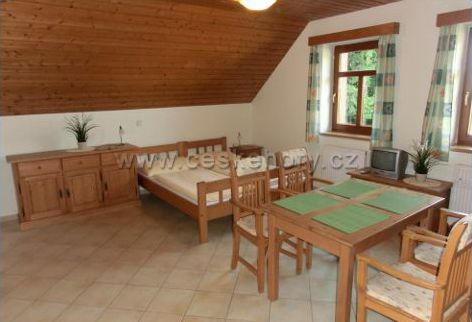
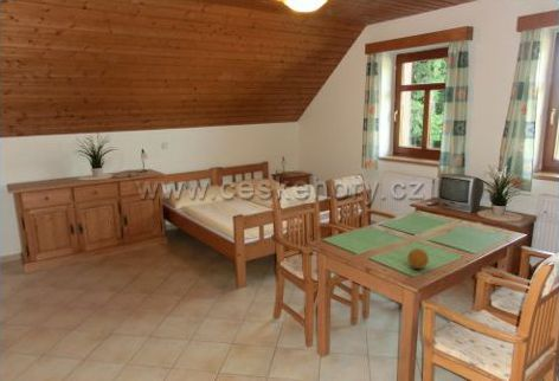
+ fruit (417, 258)
